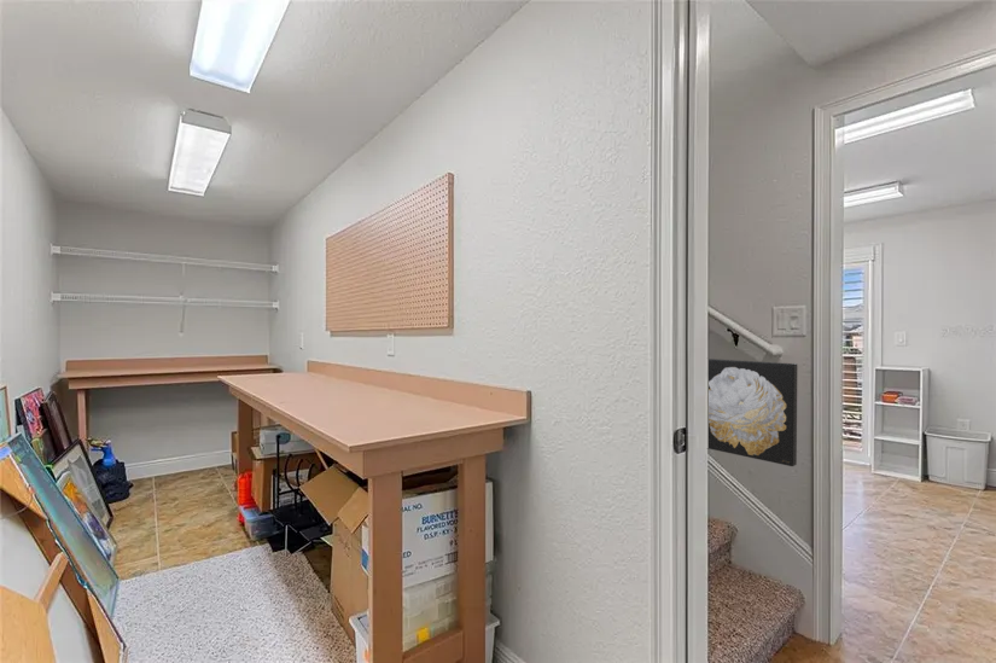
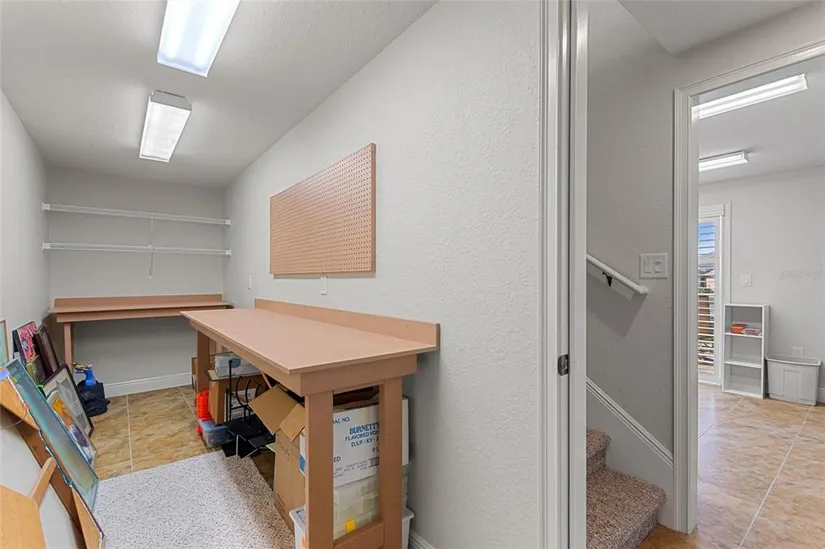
- wall art (742, 407)
